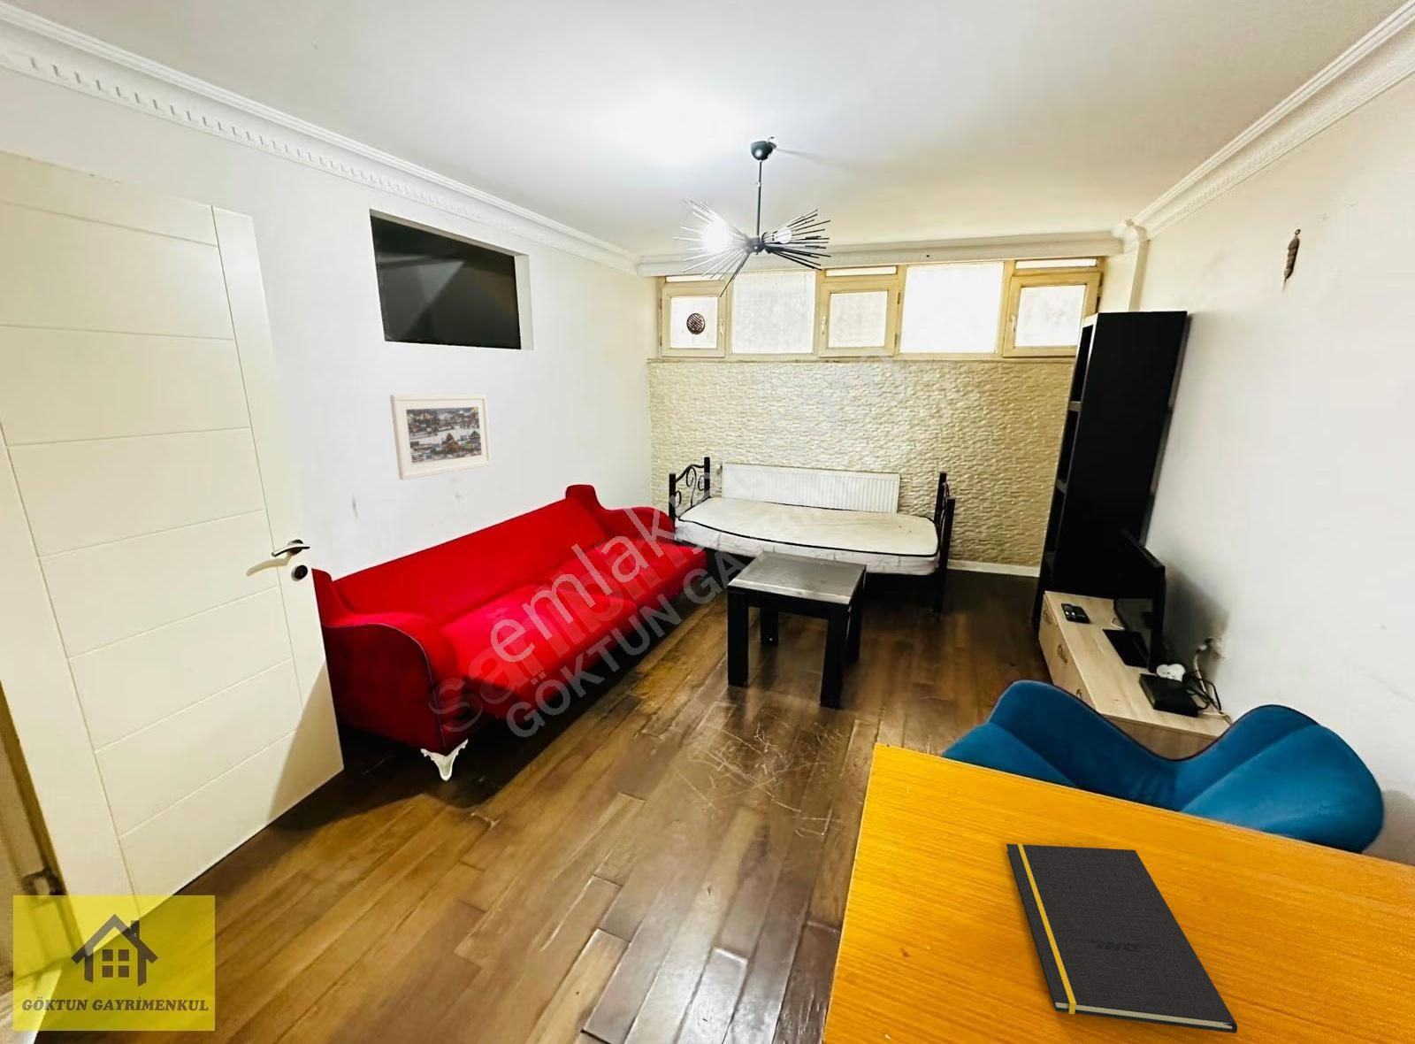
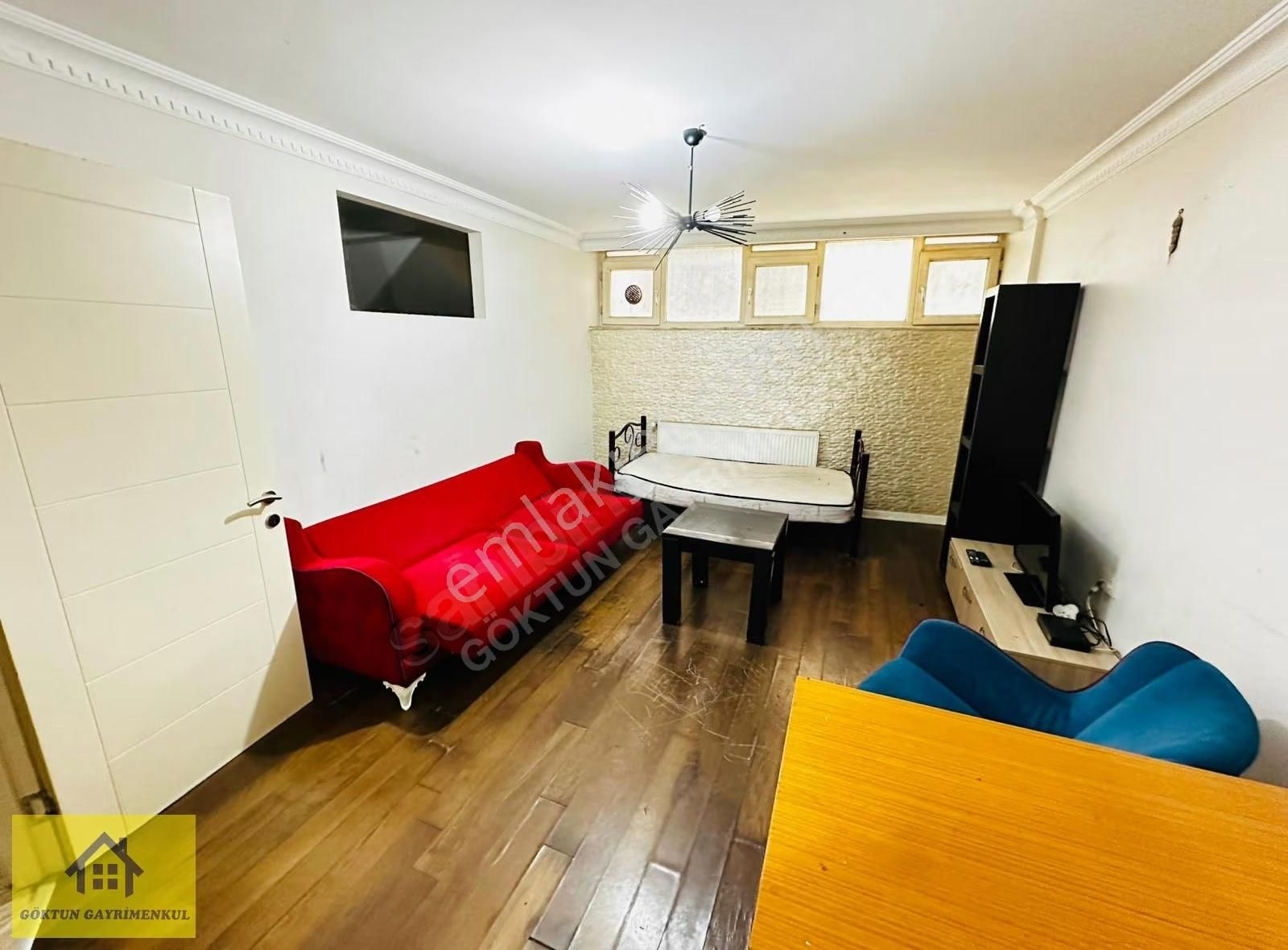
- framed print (446, 433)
- notepad (1100, 921)
